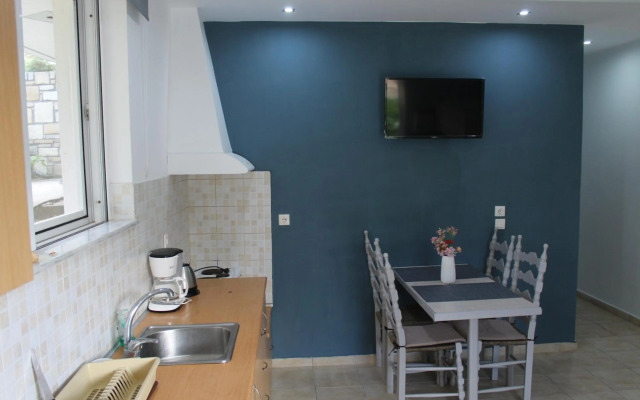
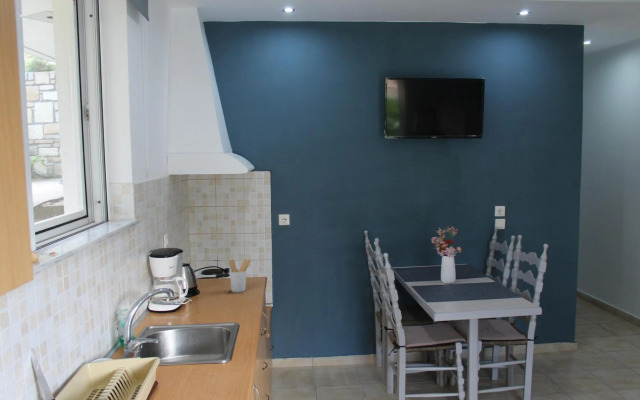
+ utensil holder (241, 274)
